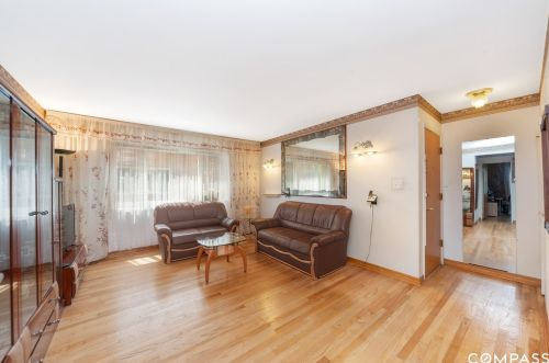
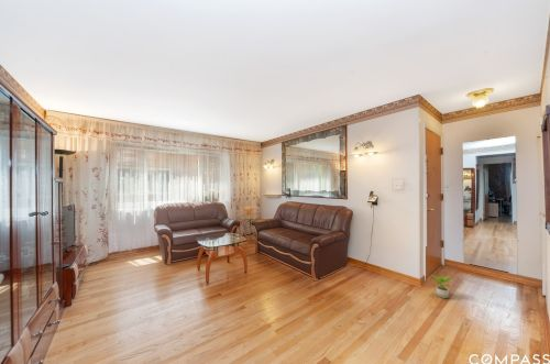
+ potted plant (442, 285)
